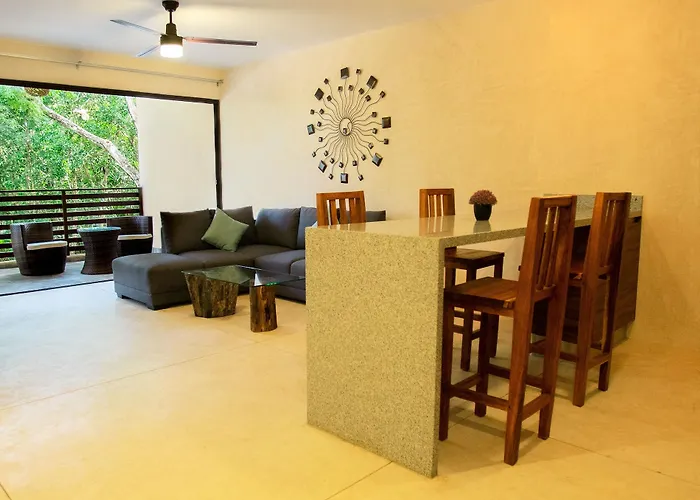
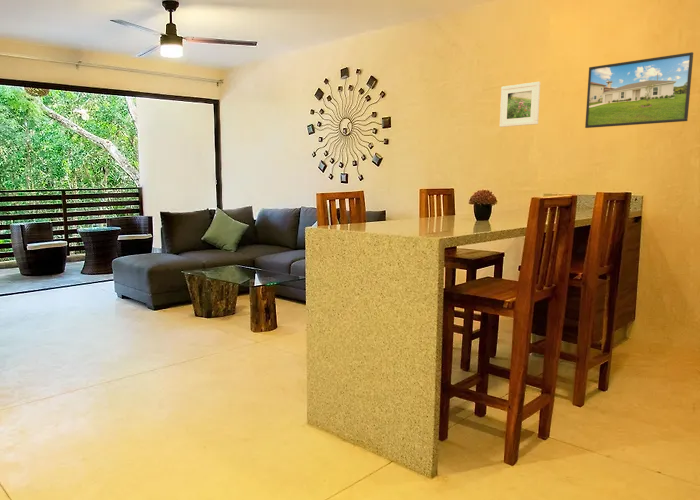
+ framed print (635, 92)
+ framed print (519, 105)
